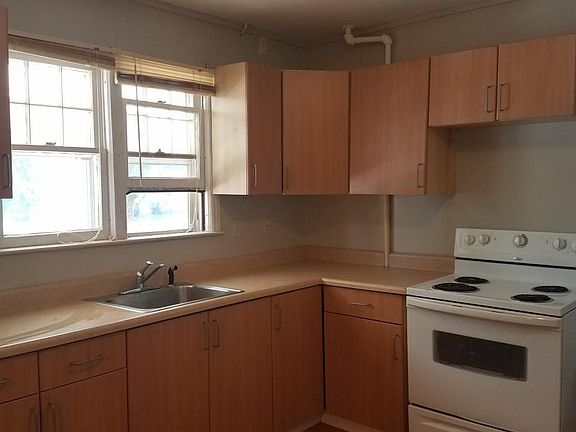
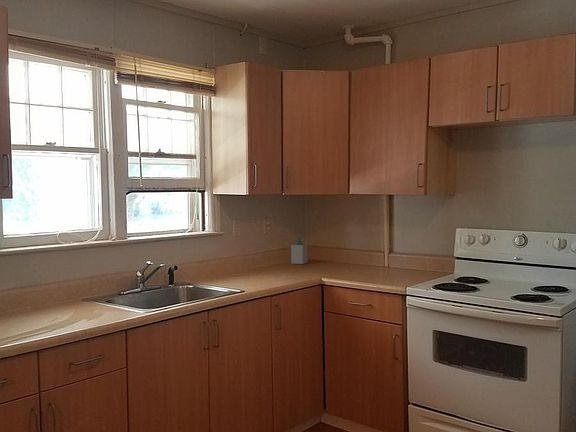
+ soap bottle (299, 249)
